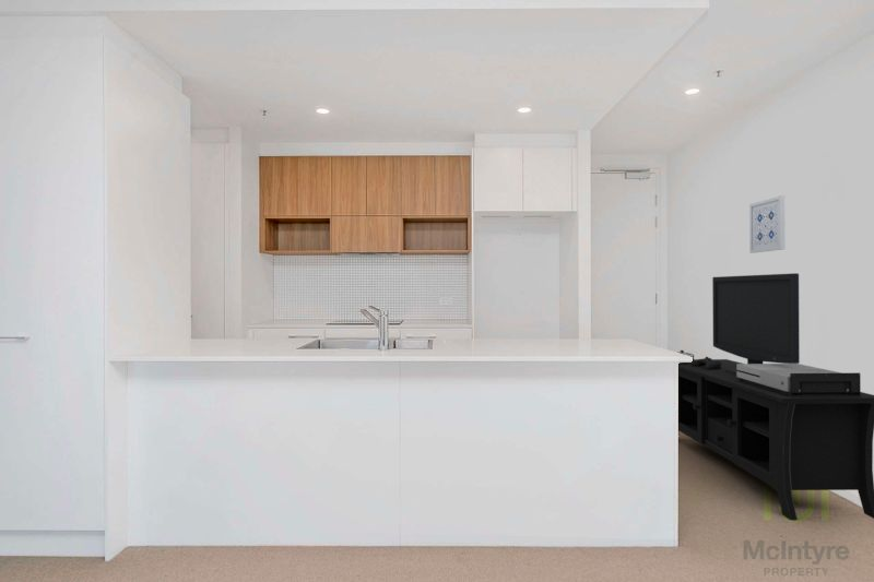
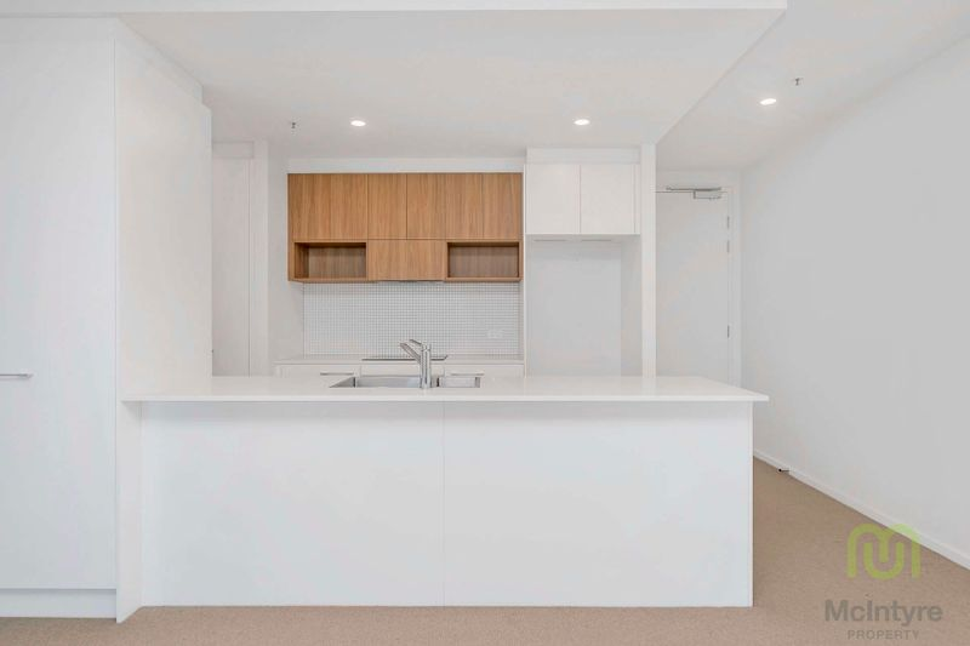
- media console (747, 372)
- wall art (766, 225)
